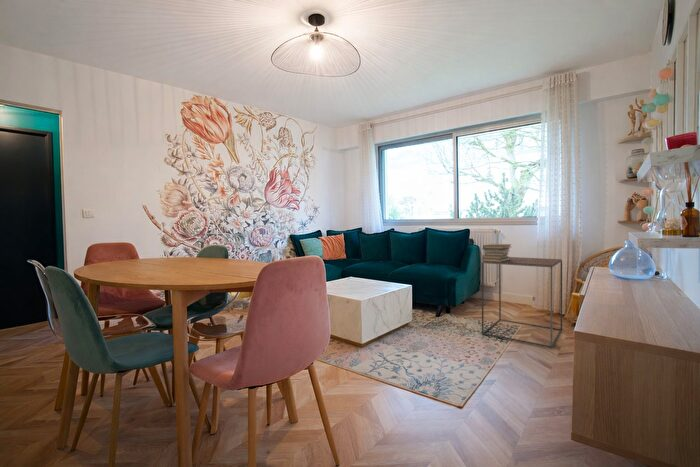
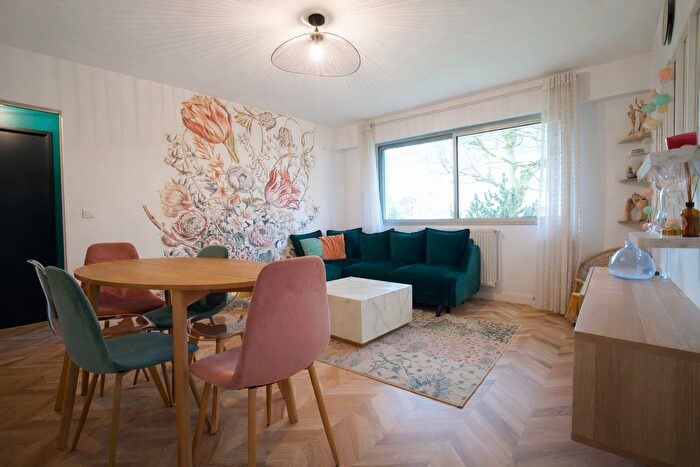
- book stack (497, 252)
- side table (500, 296)
